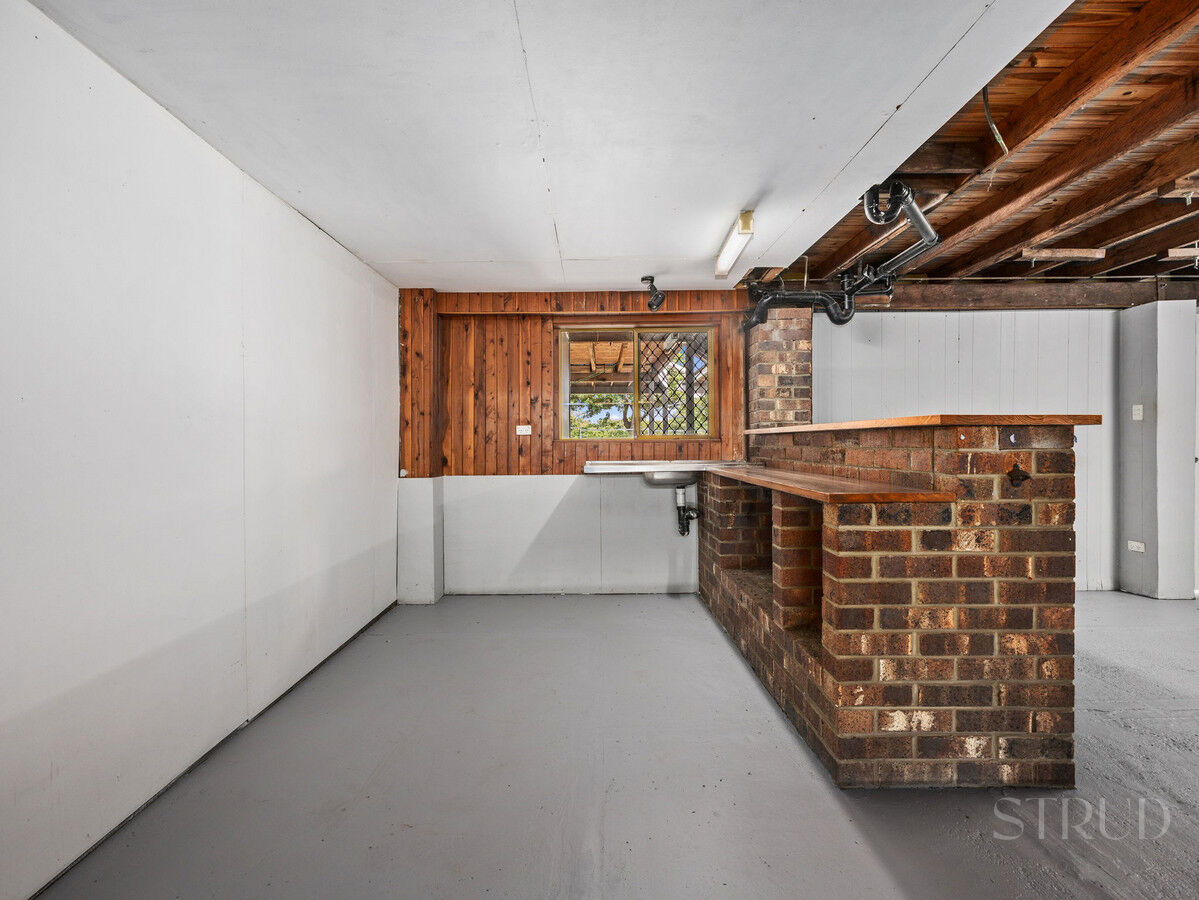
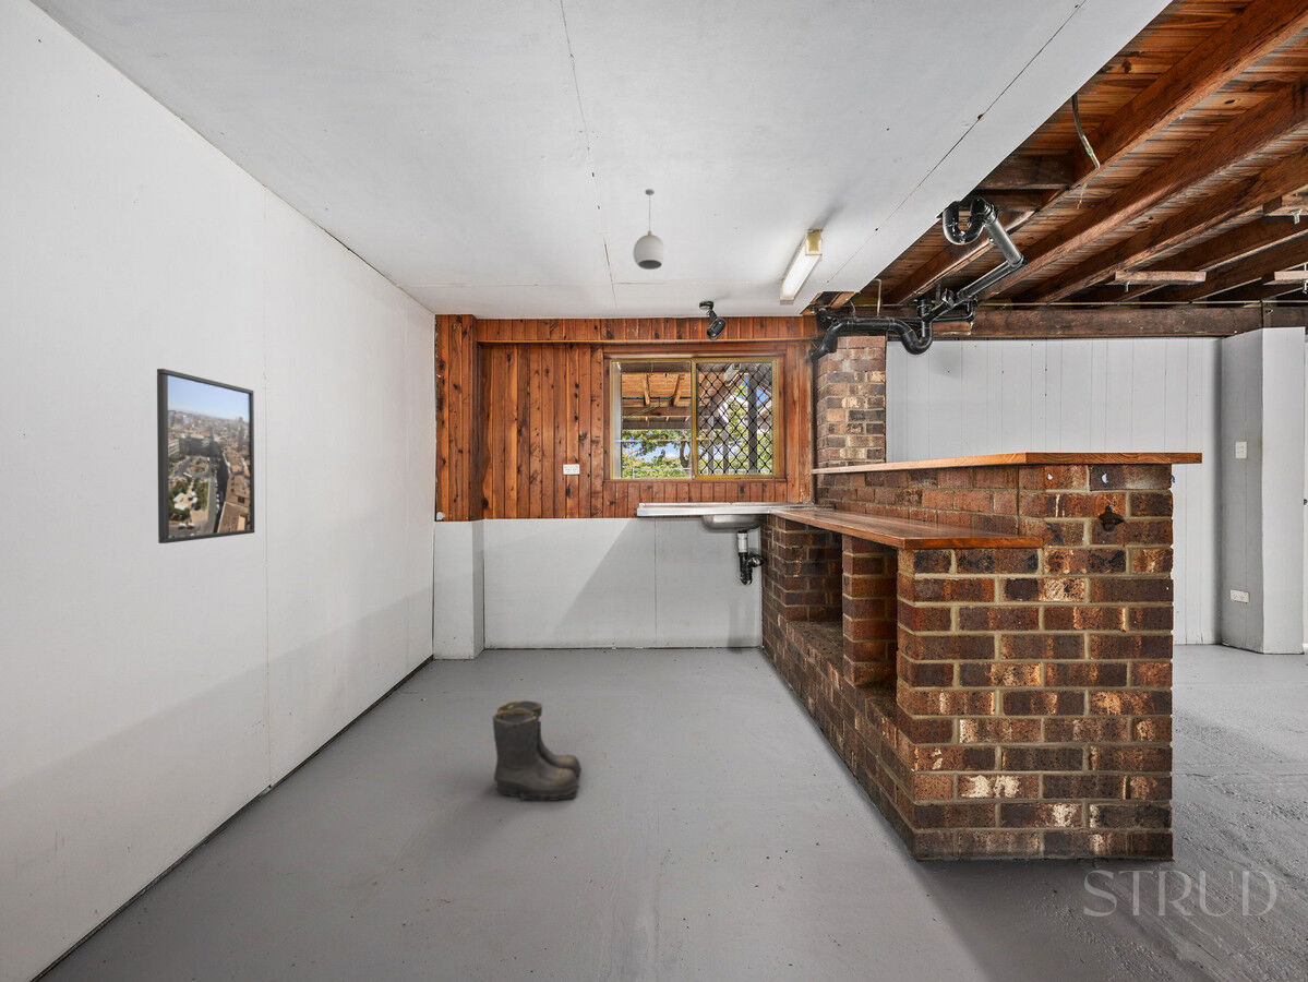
+ pendant light (649, 228)
+ boots (538, 746)
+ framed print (211, 458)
